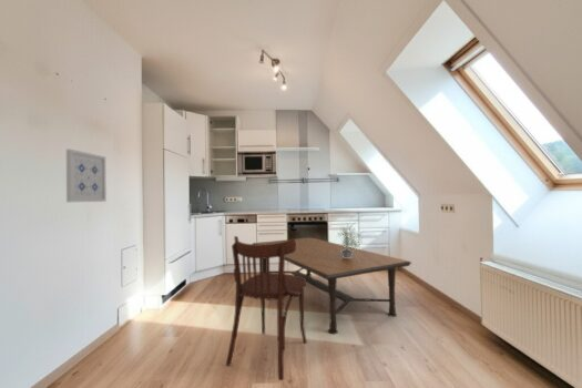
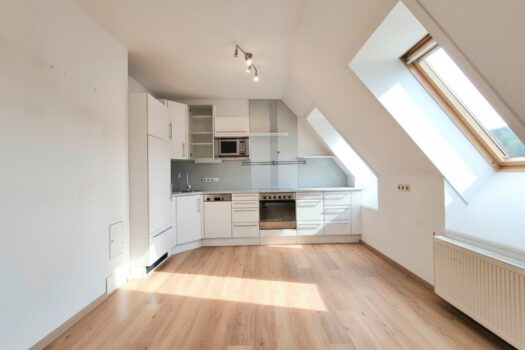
- potted plant (349, 241)
- dining chair (269, 293)
- wall art (88, 177)
- dining table (317, 273)
